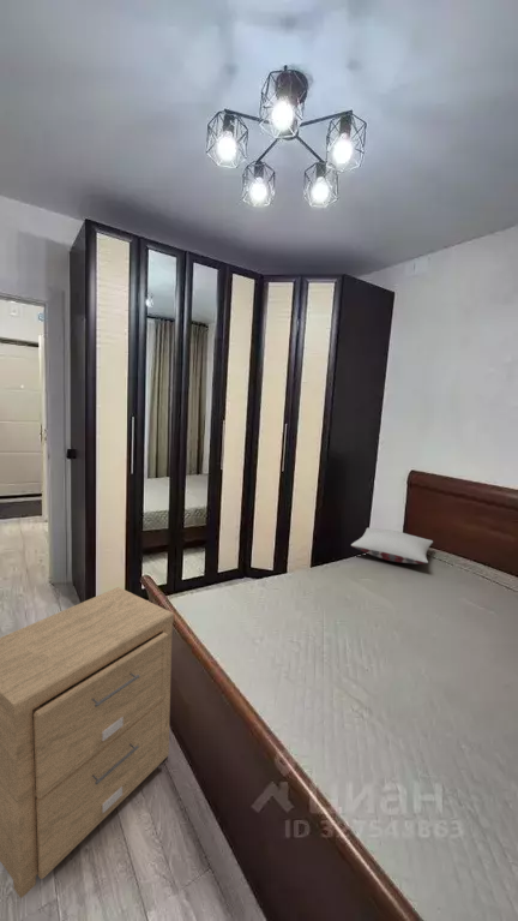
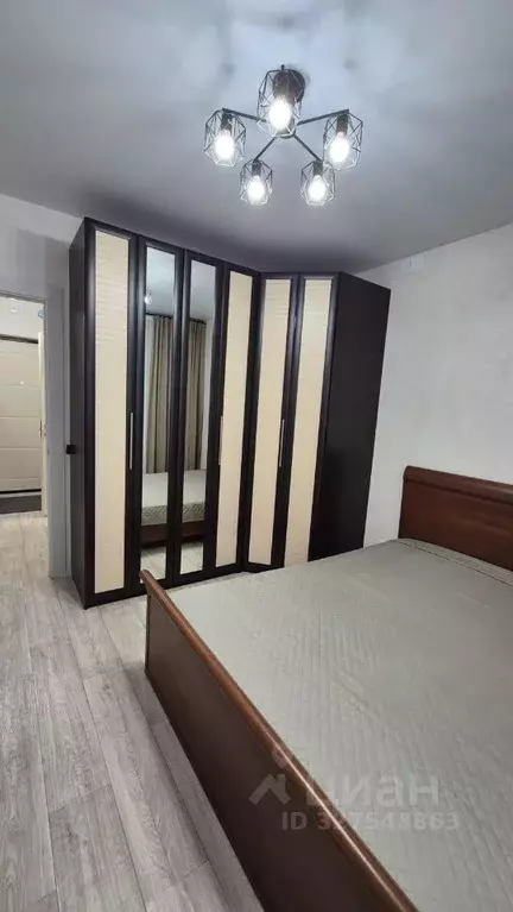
- side table (83, 714)
- pillow (393, 543)
